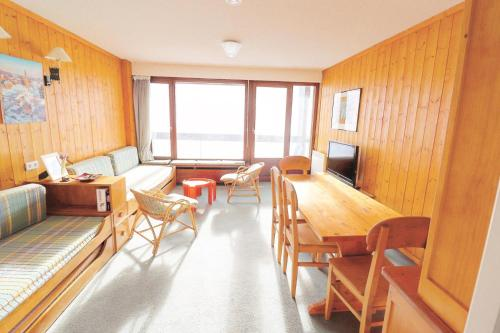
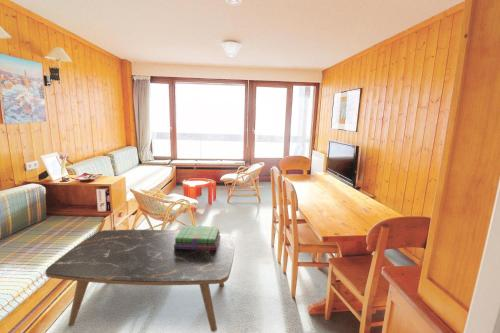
+ stack of books (198, 237)
+ coffee table (154, 277)
